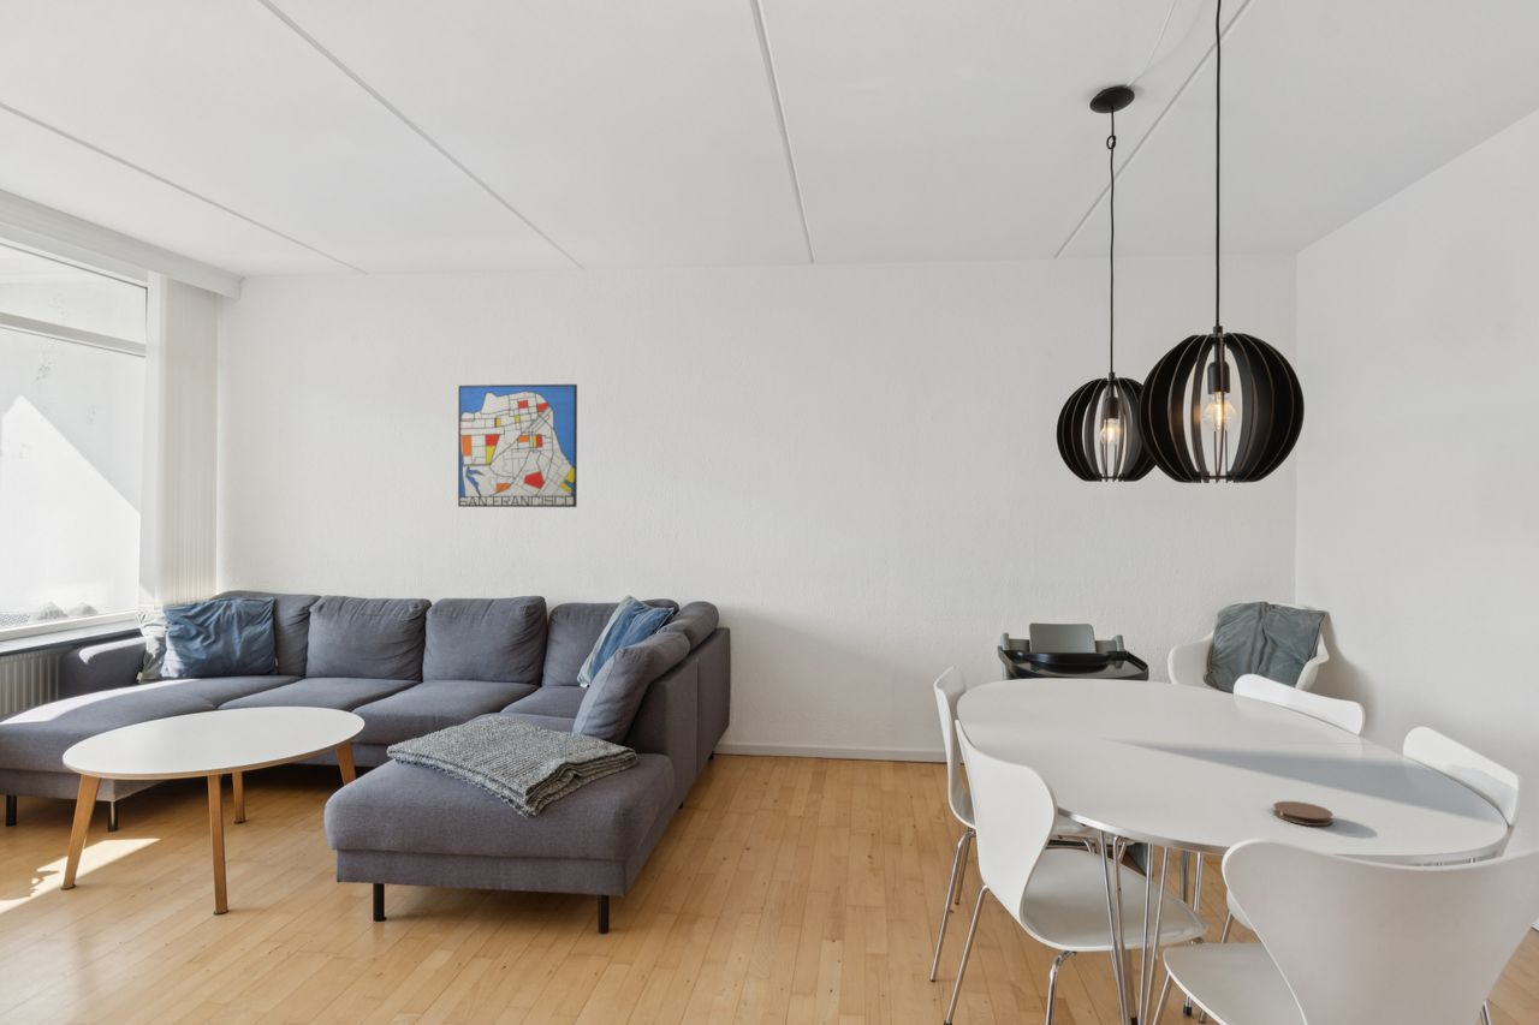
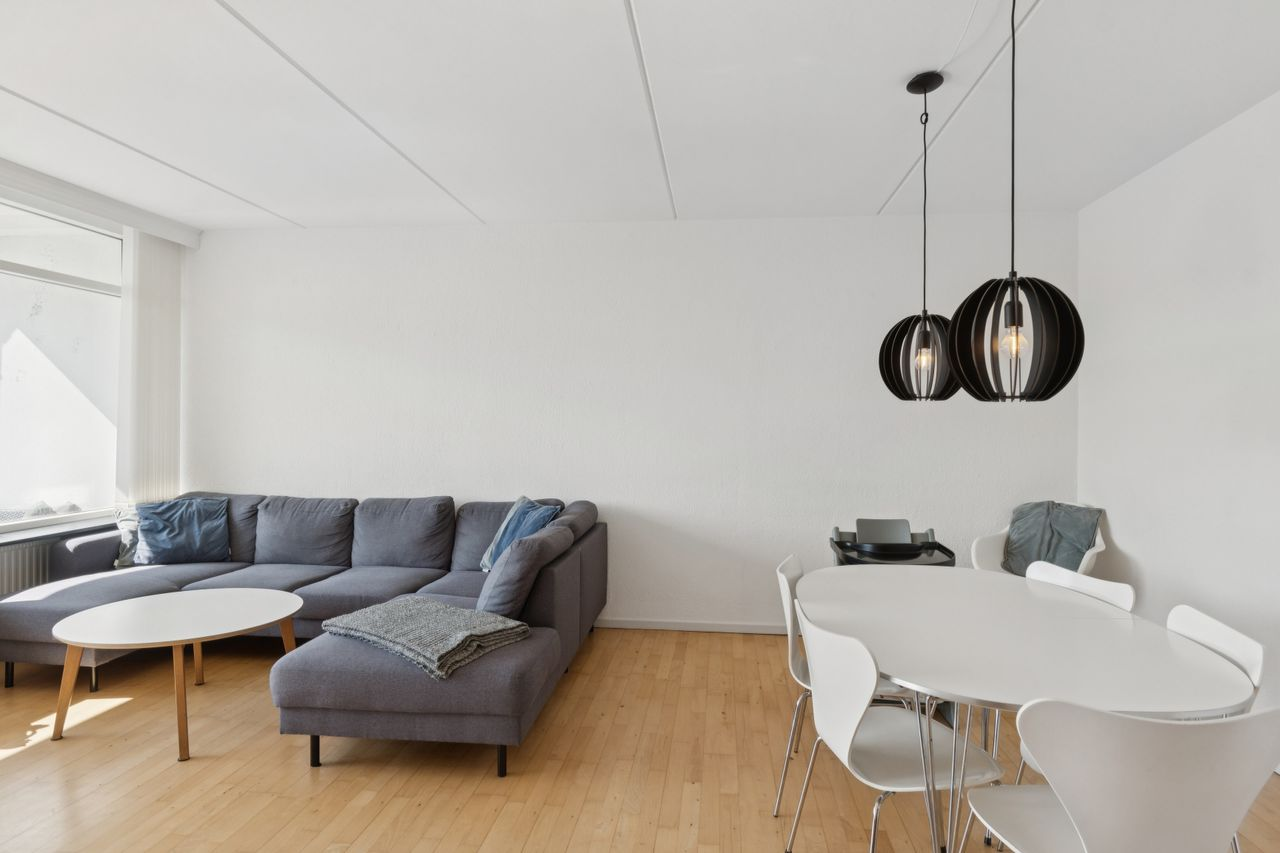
- wall art (517, 446)
- coaster (1302, 812)
